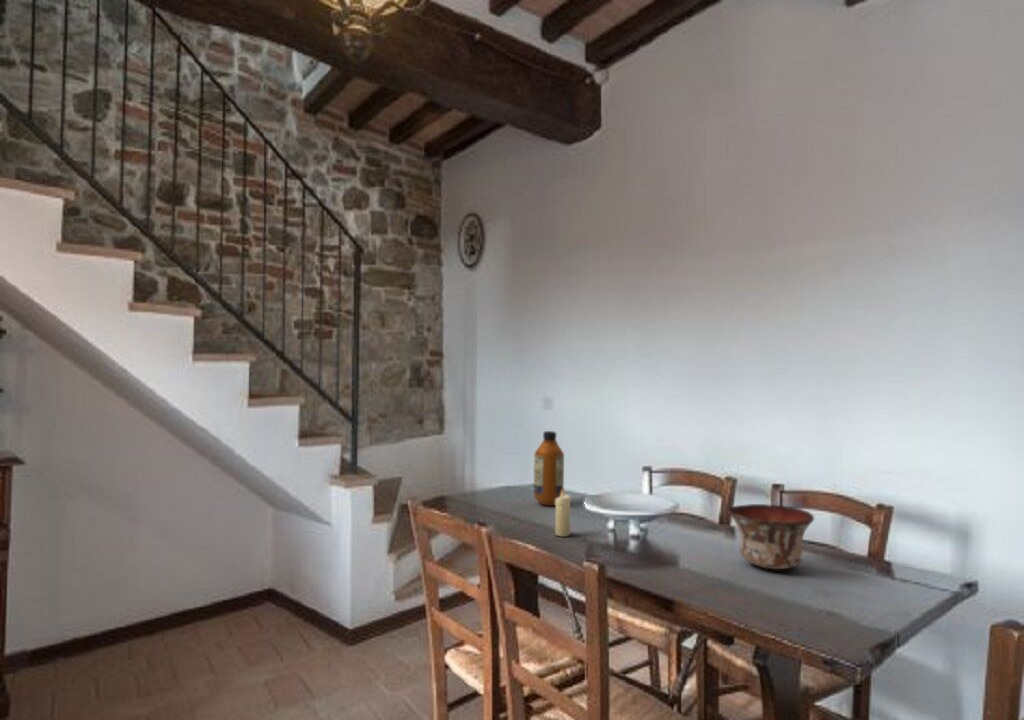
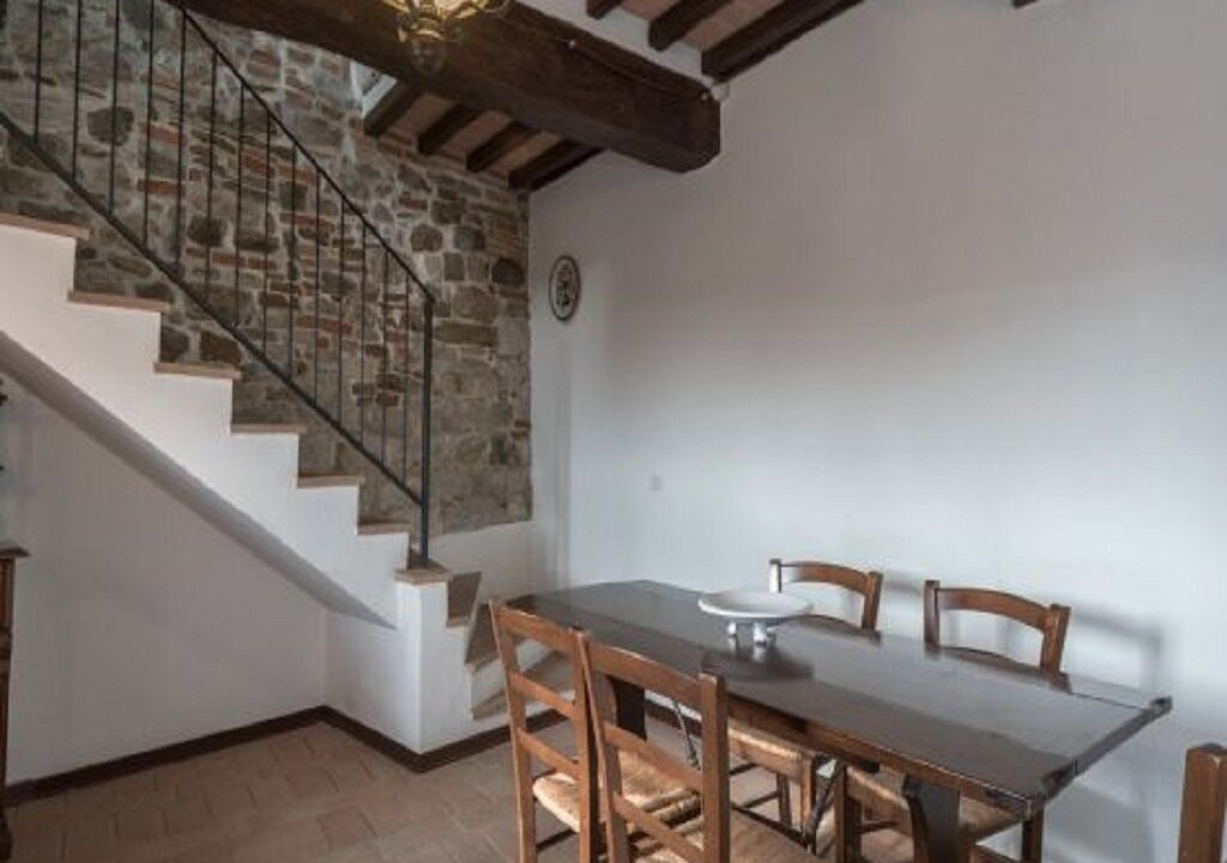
- candle (562, 511)
- bottle (548, 467)
- bowl (769, 538)
